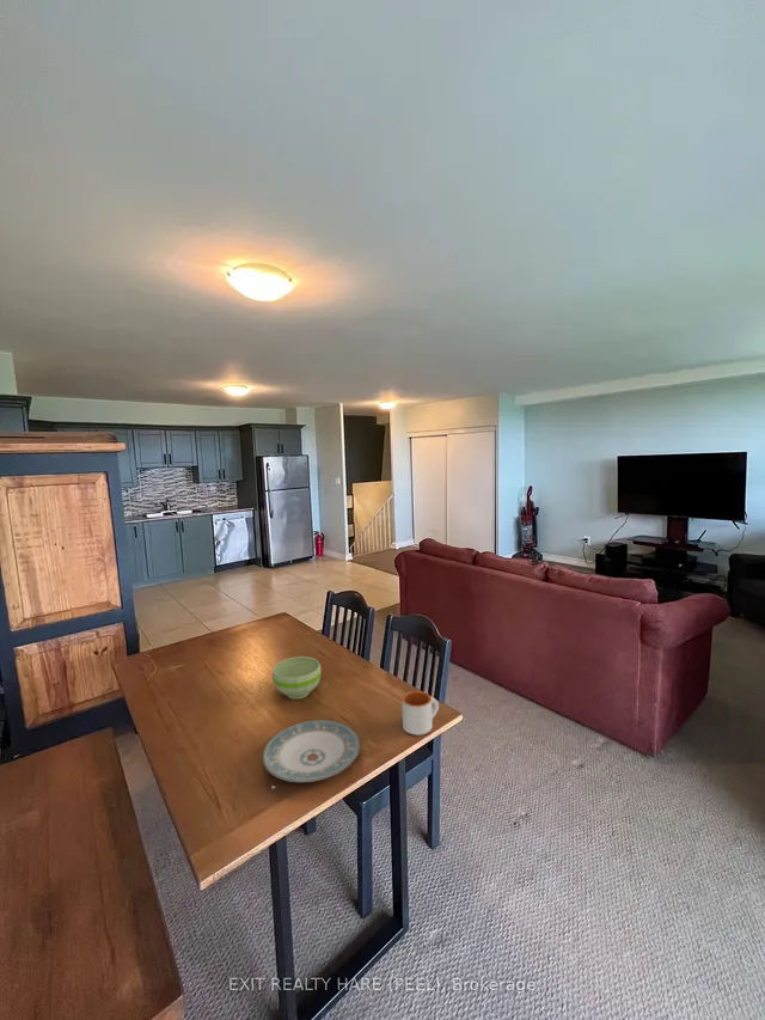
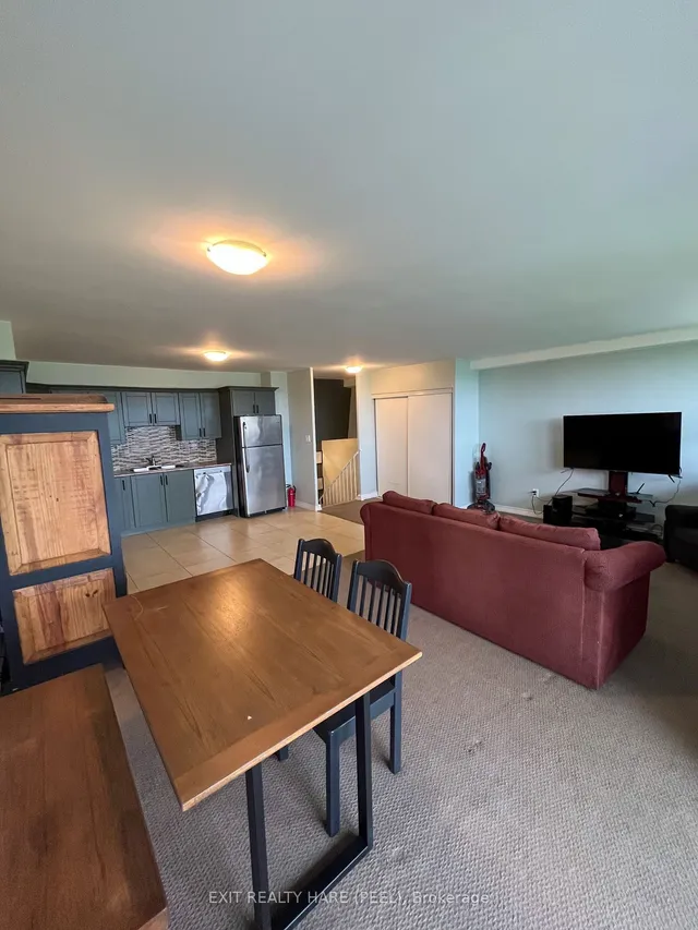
- bowl (296, 679)
- plate (312, 752)
- mug (421, 710)
